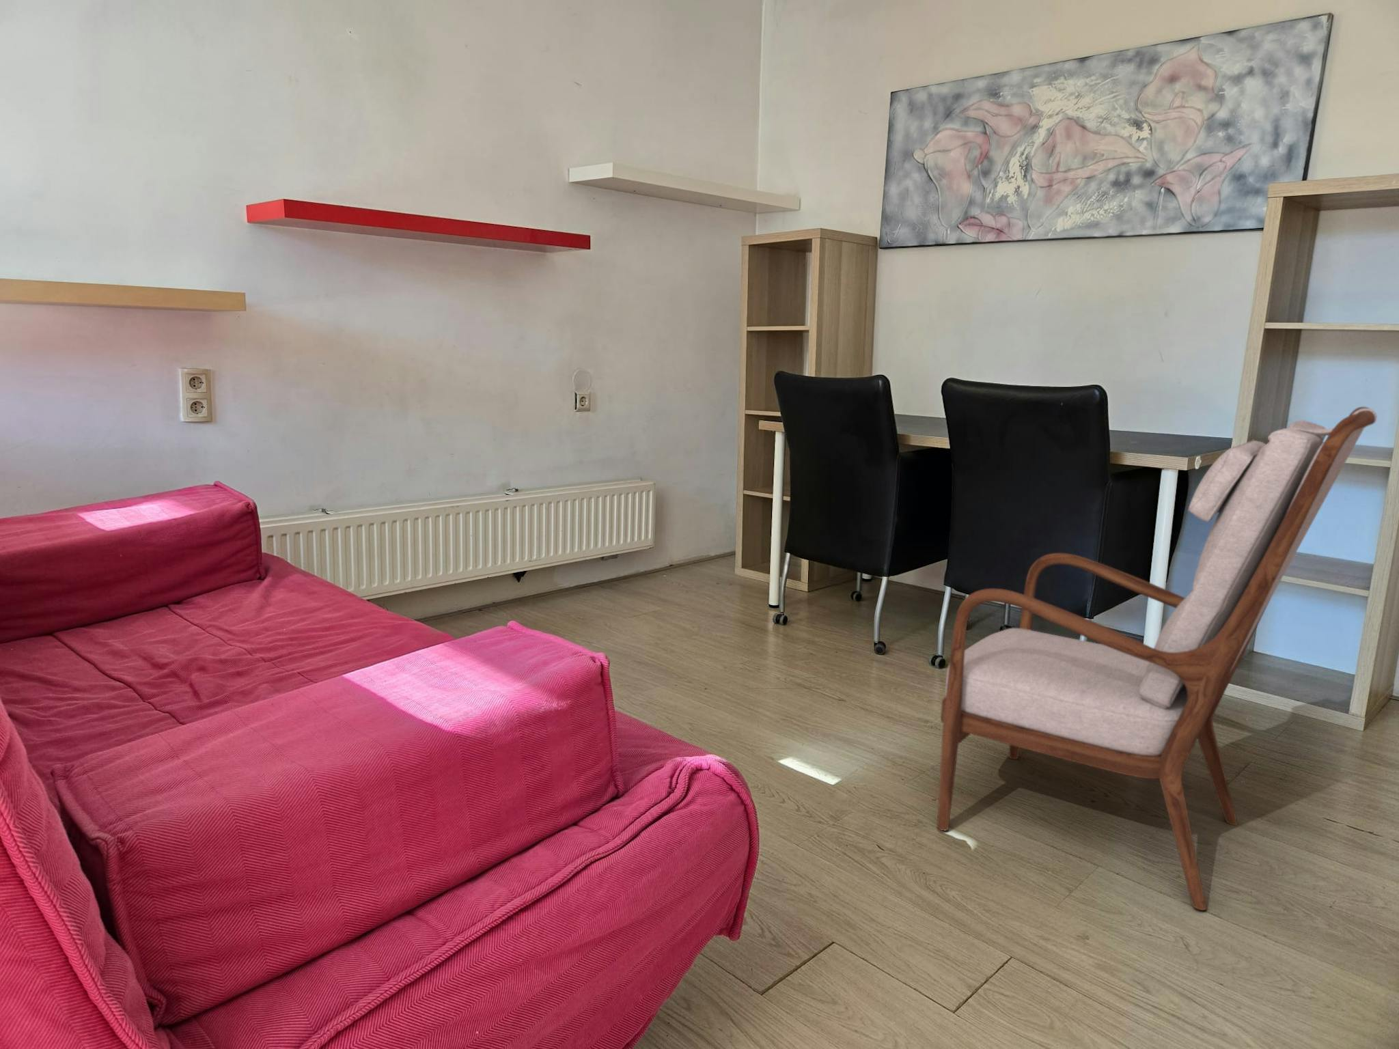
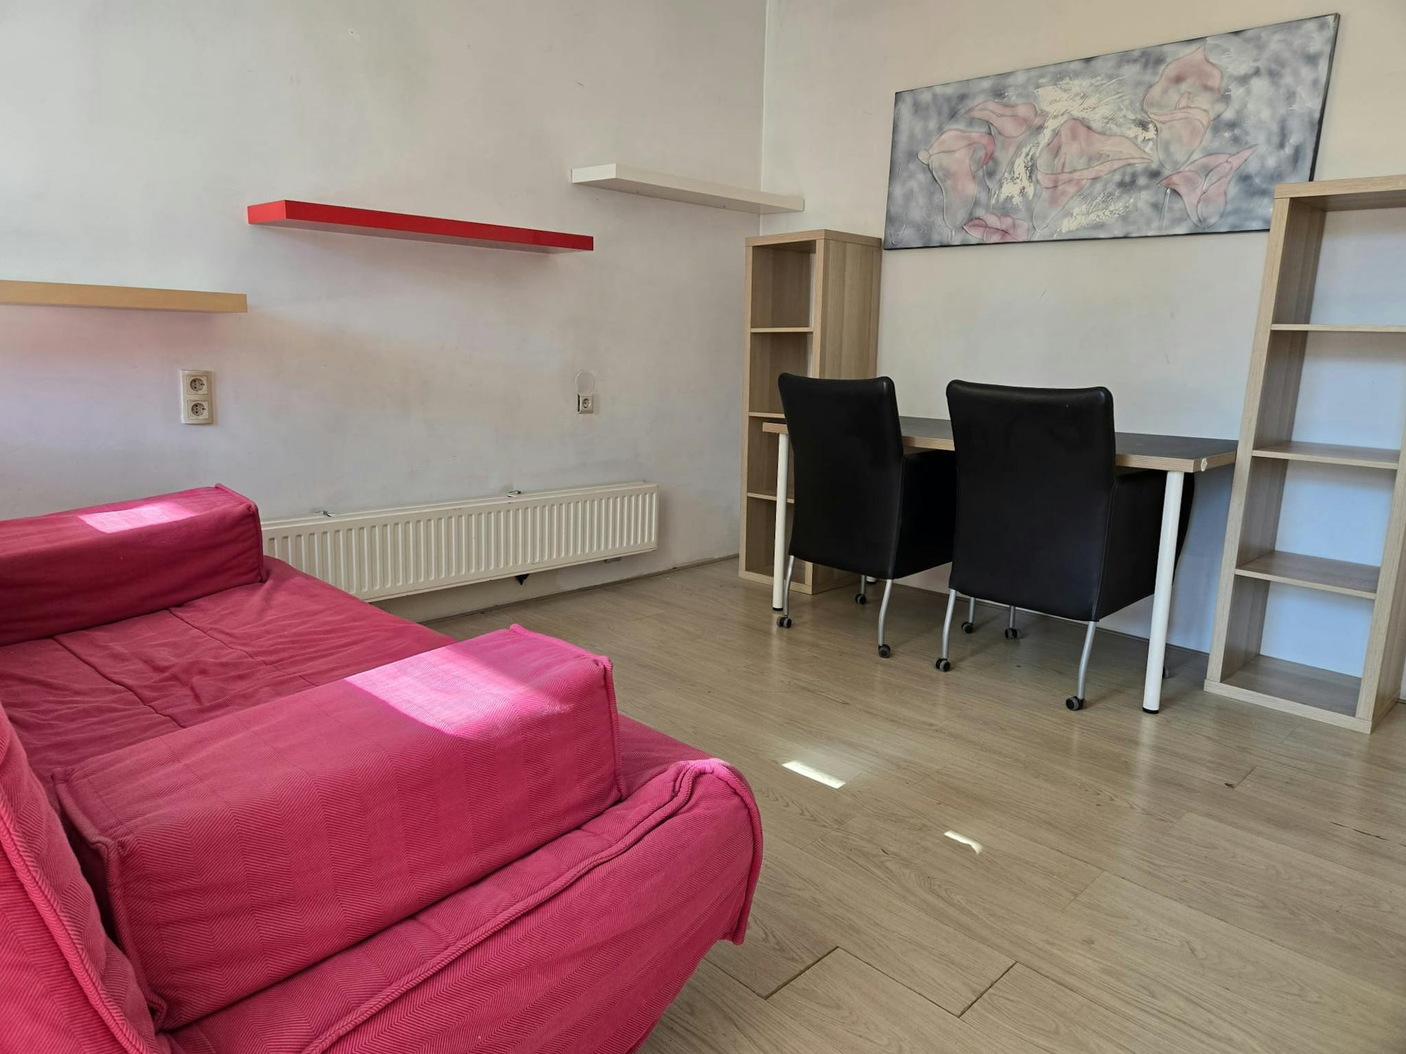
- armchair (1130, 637)
